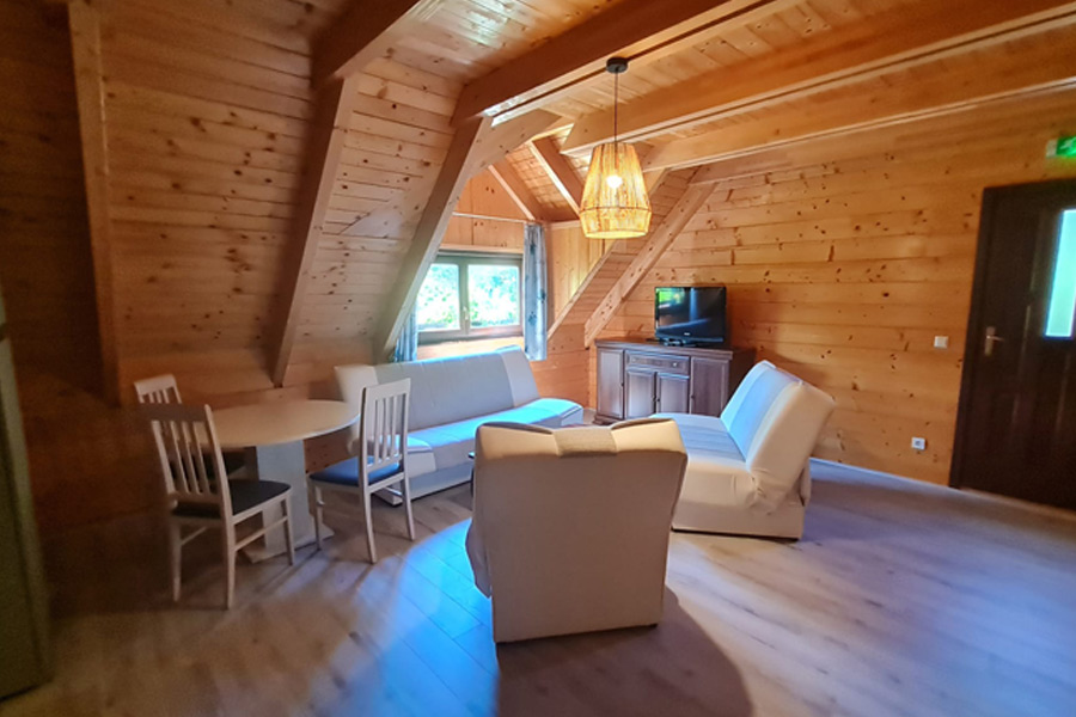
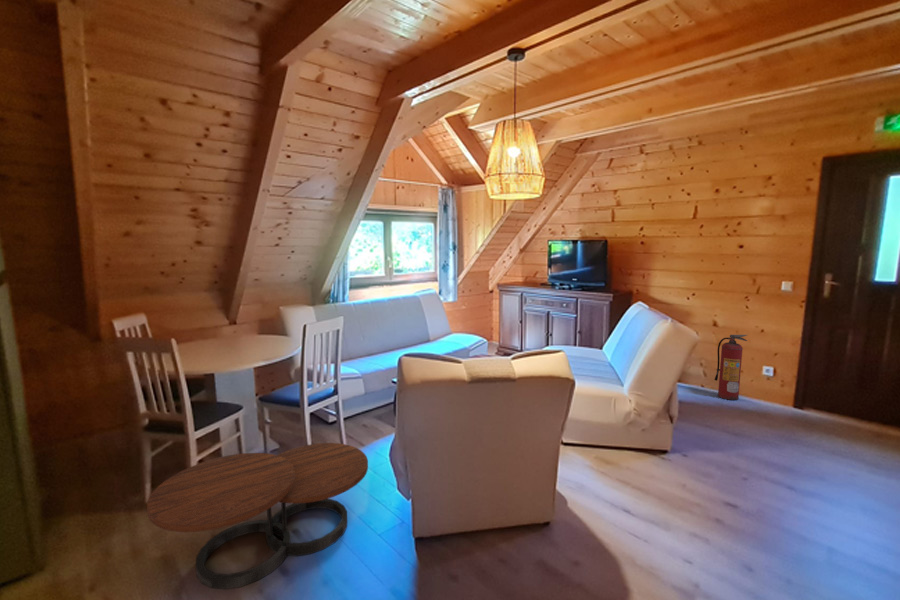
+ fire extinguisher (730, 365)
+ coffee table (272, 505)
